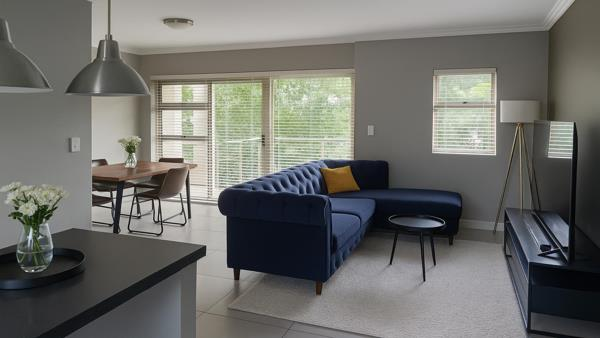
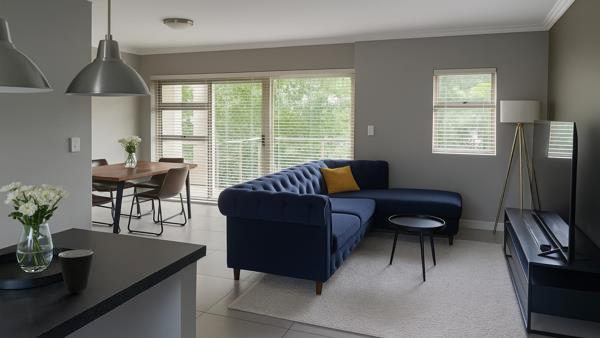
+ mug (77, 271)
